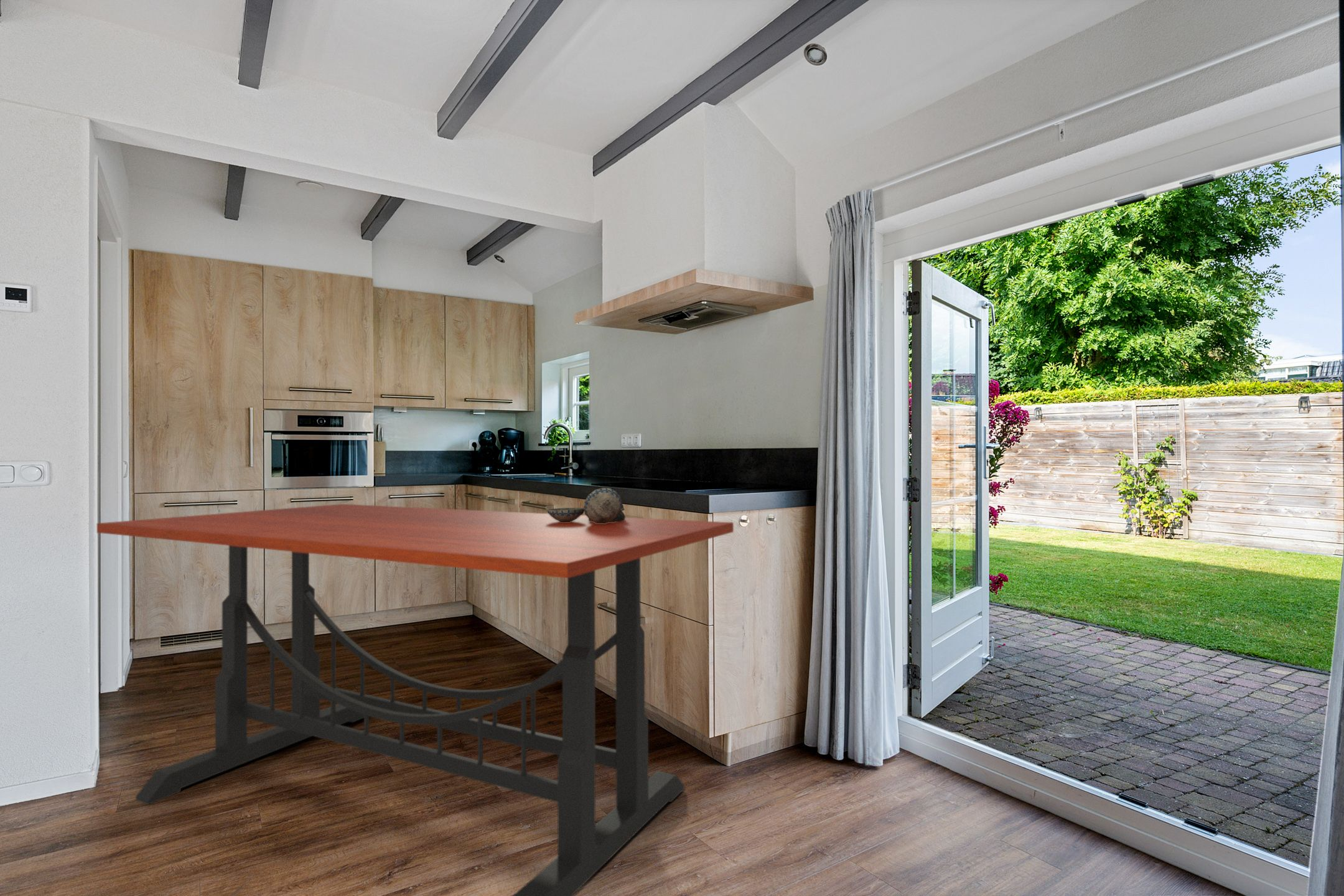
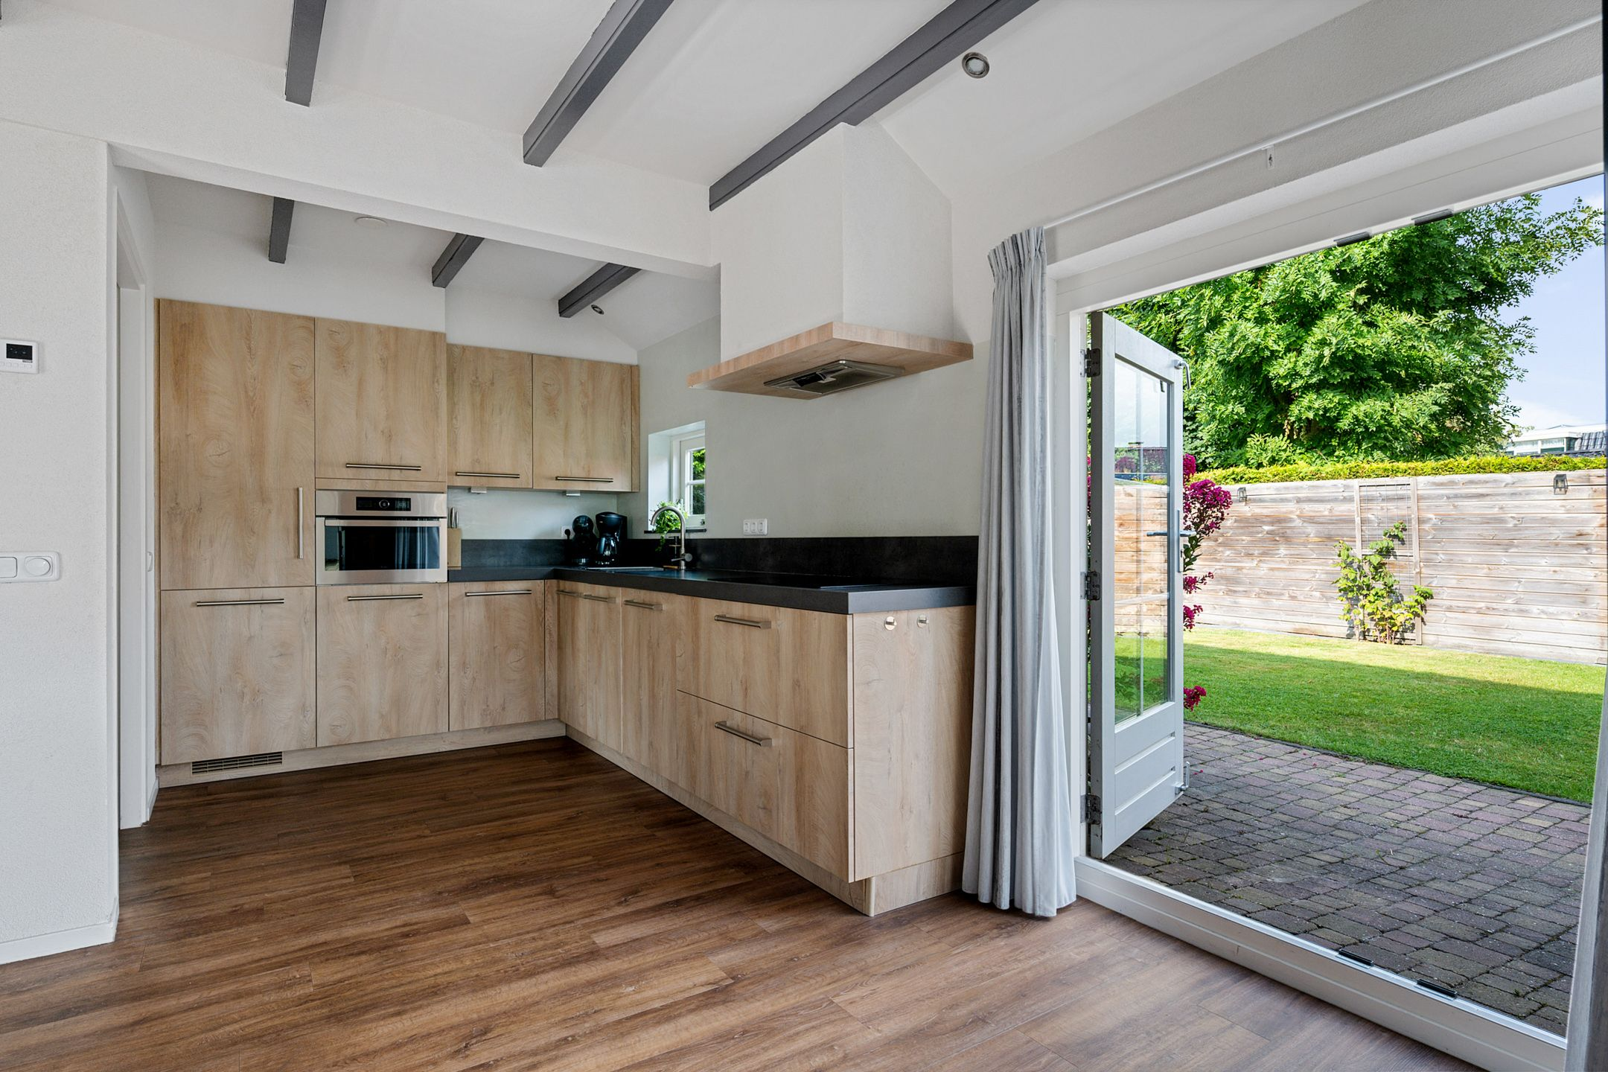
- dining table (407, 675)
- decorative bowl (593, 503)
